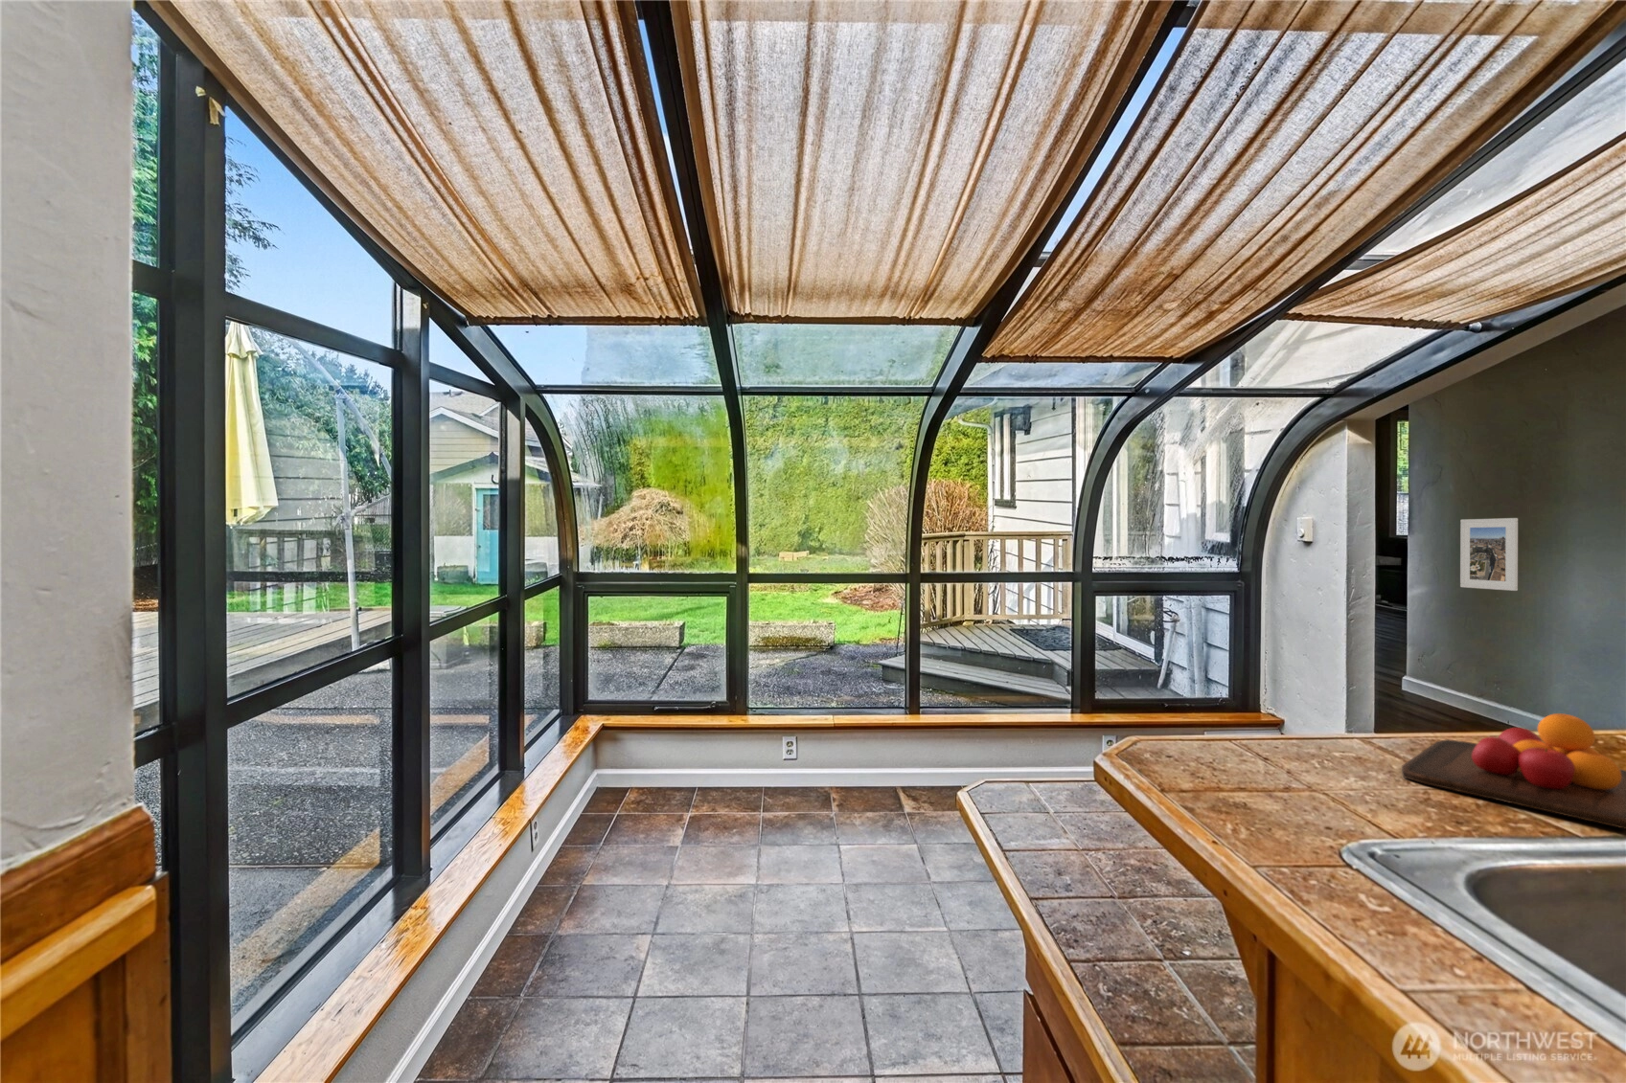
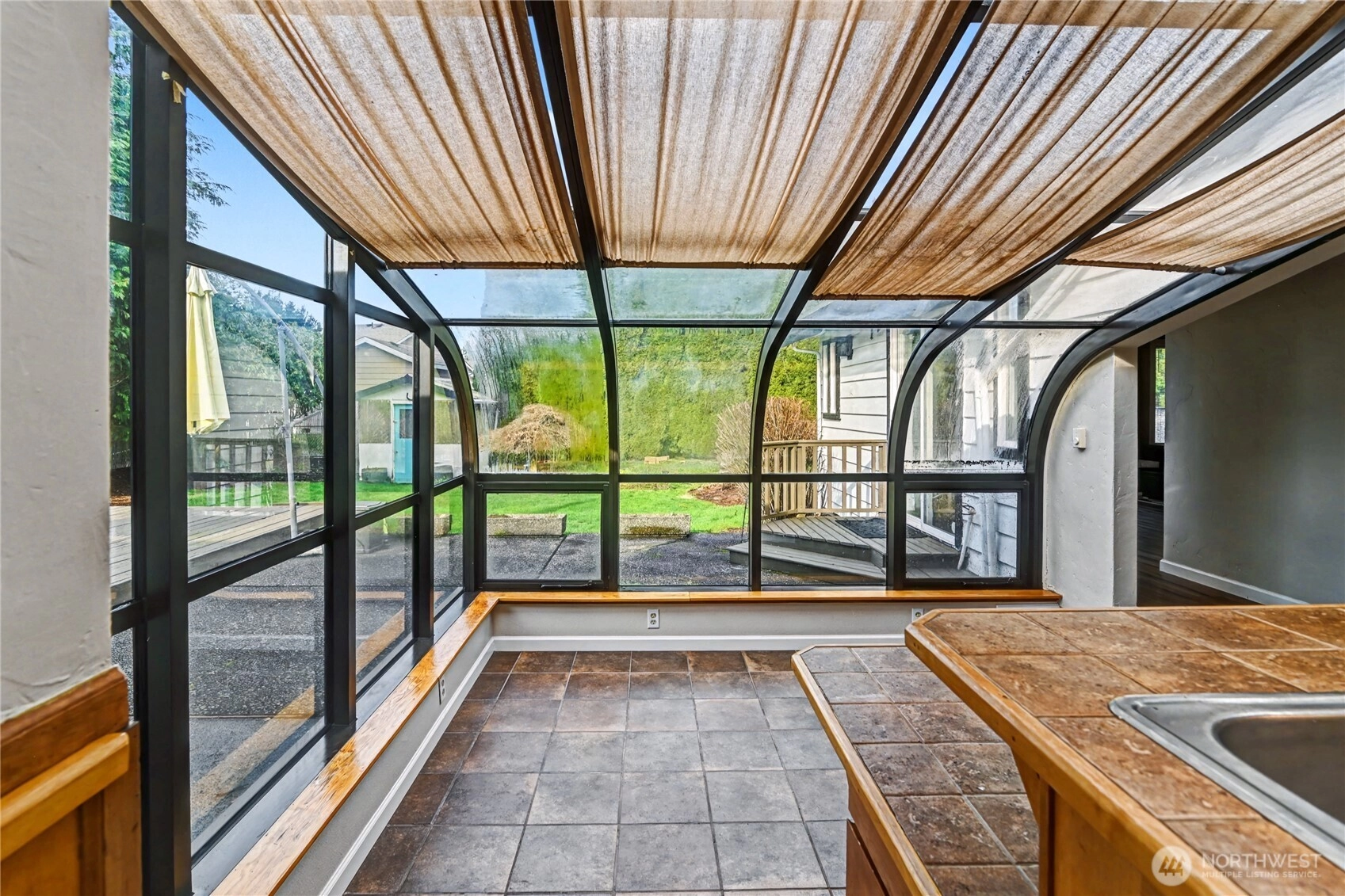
- chopping board (1535, 747)
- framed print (1488, 554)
